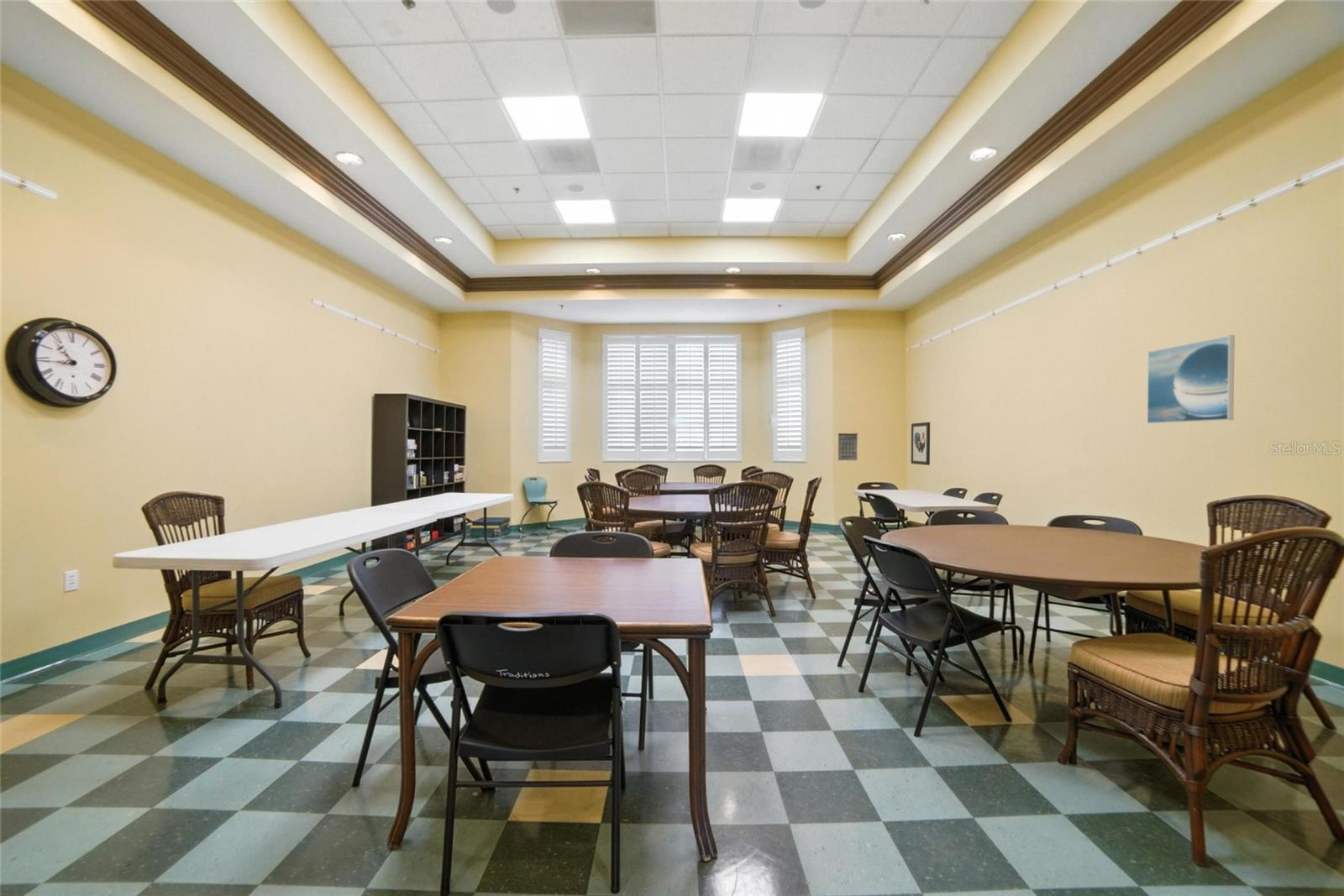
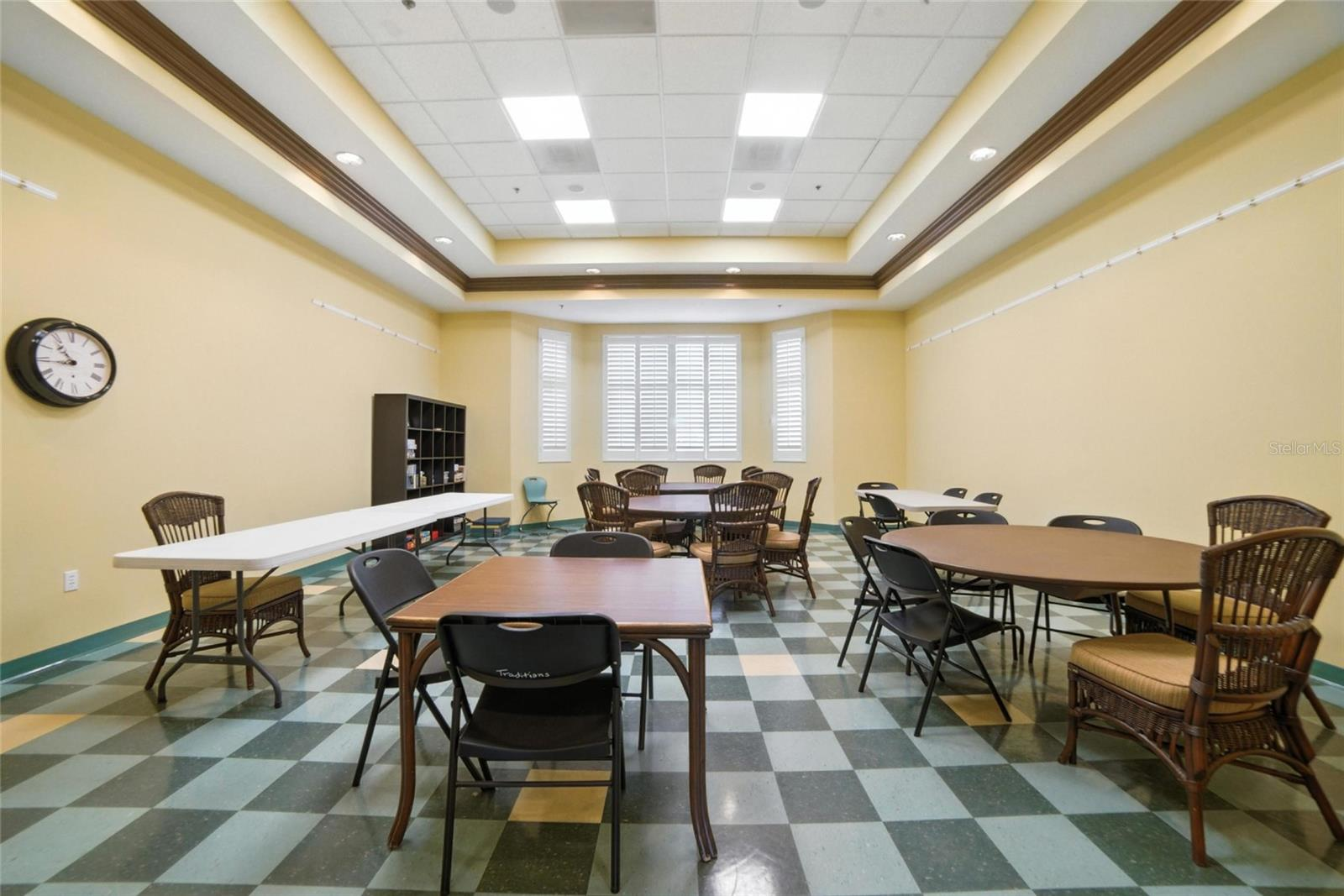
- wall art (920, 443)
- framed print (1187, 383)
- calendar (848, 443)
